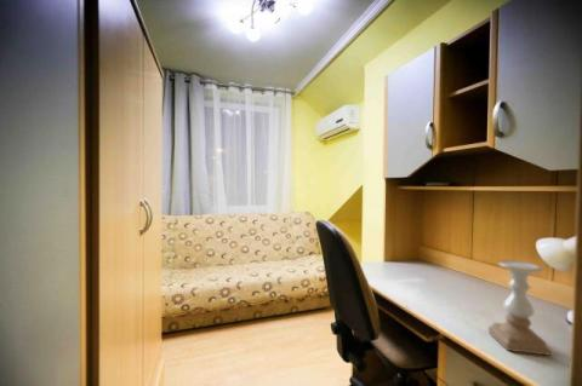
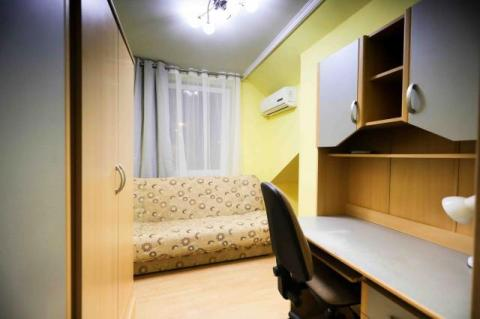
- candle holder (518, 303)
